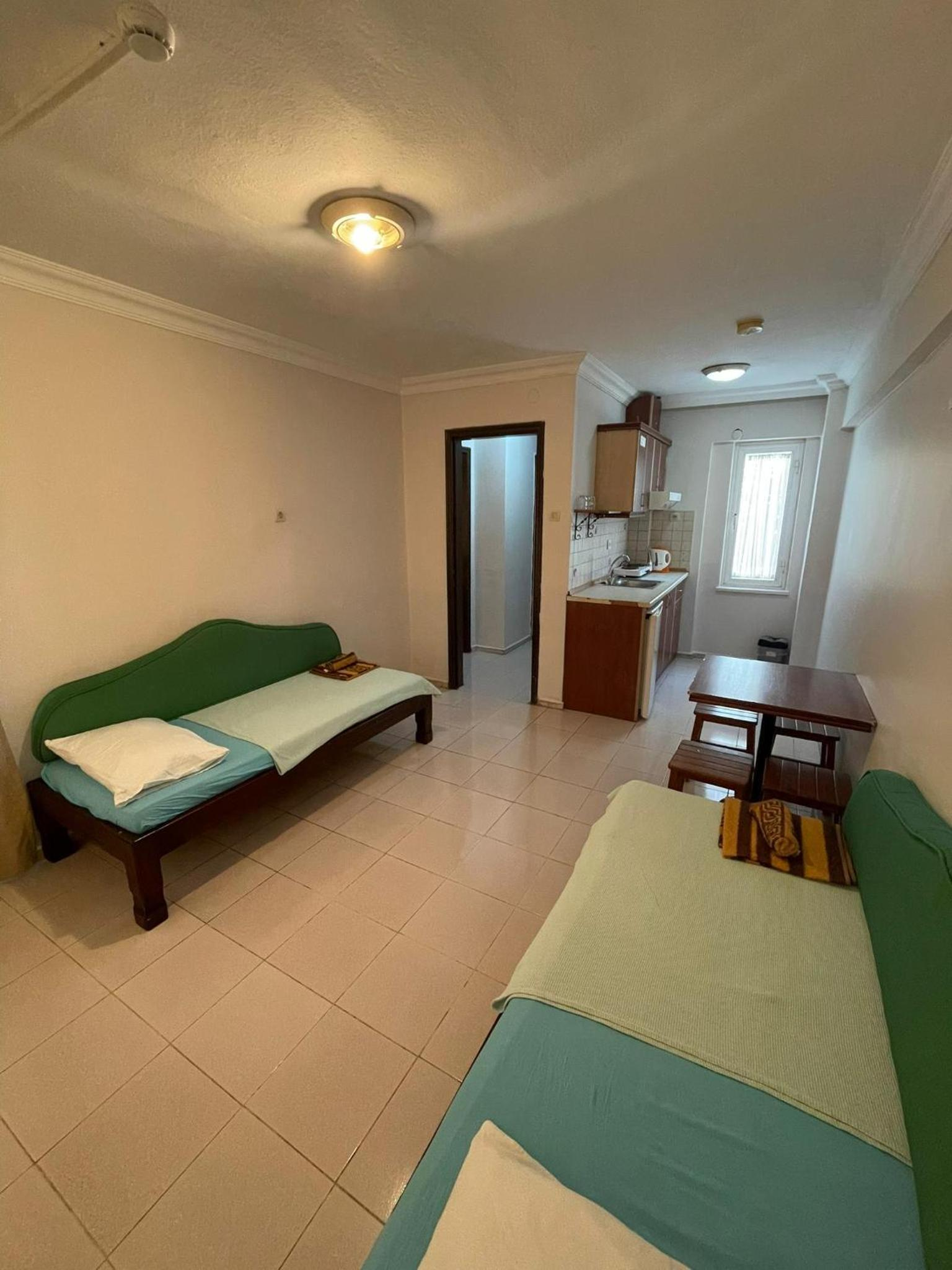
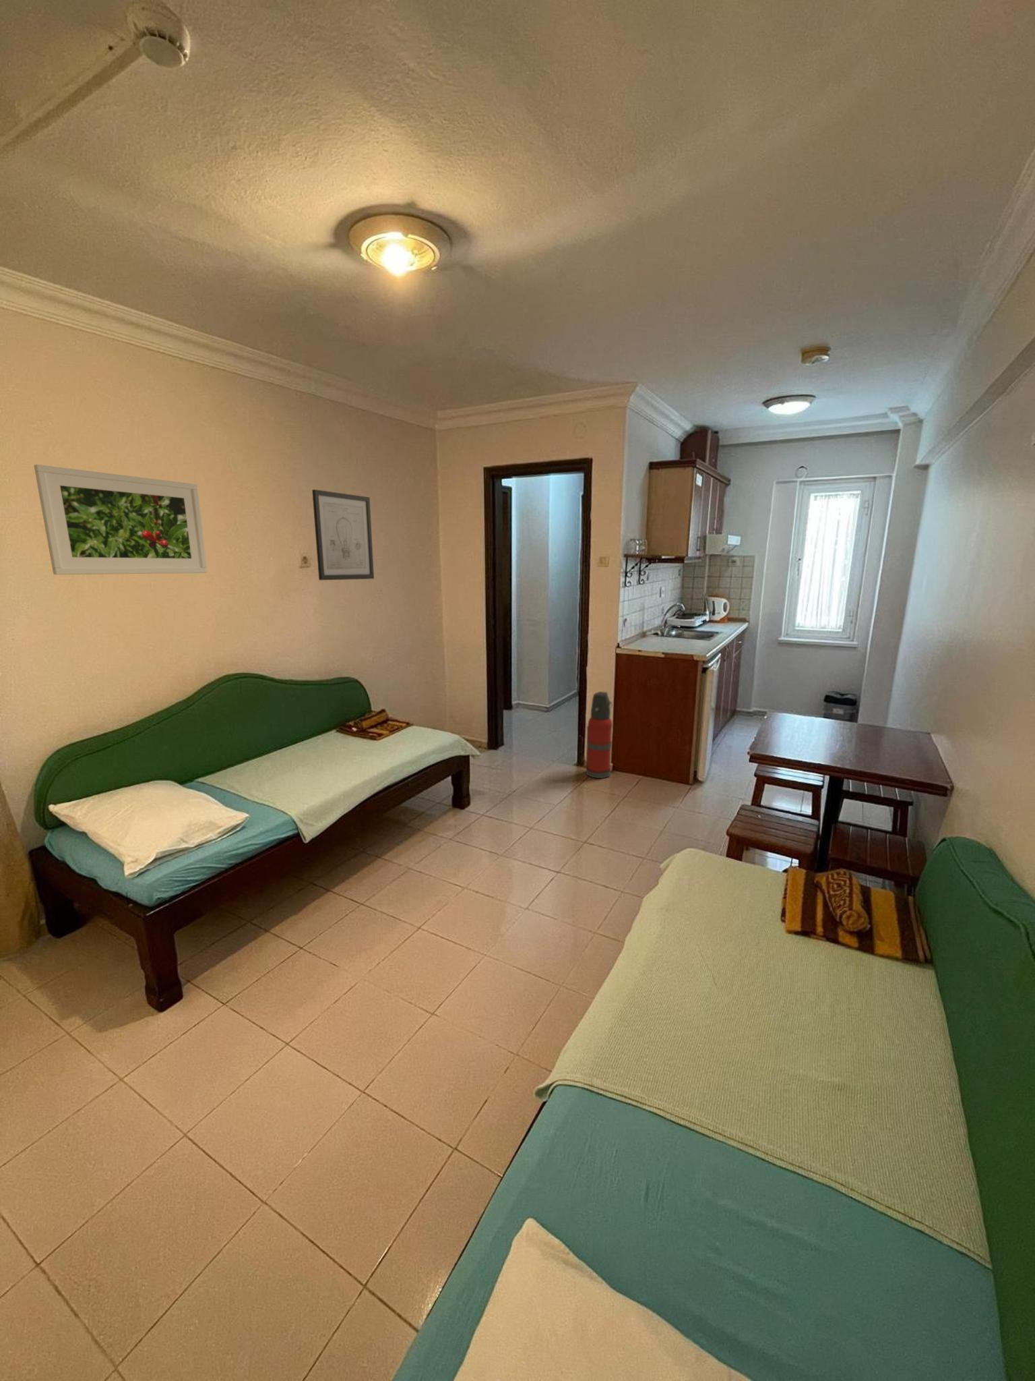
+ wall art (345, 537)
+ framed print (132, 525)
+ fire extinguisher (600, 733)
